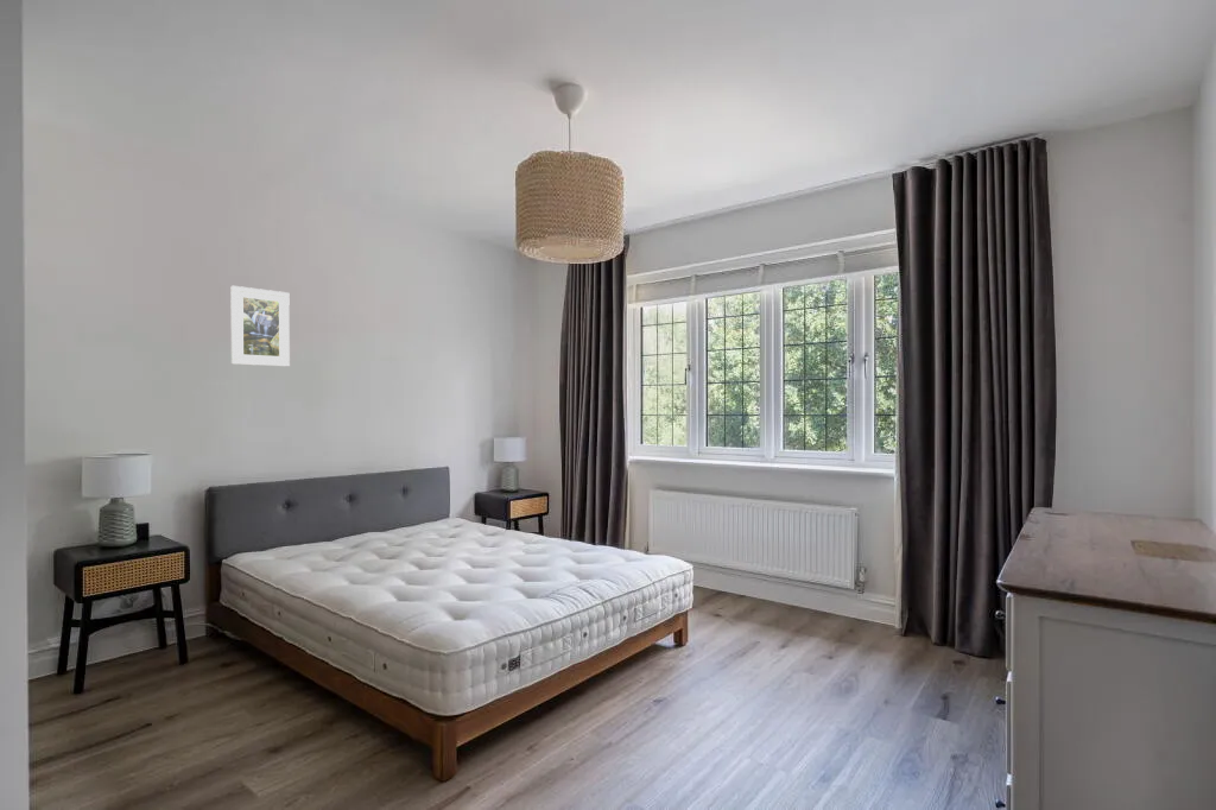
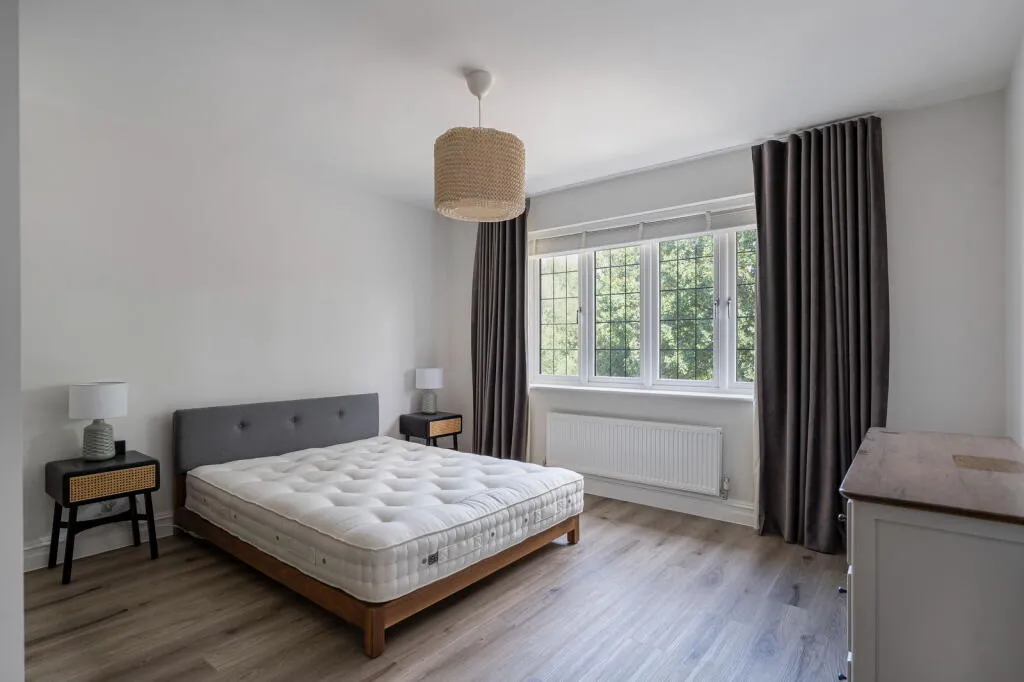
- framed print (260, 327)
